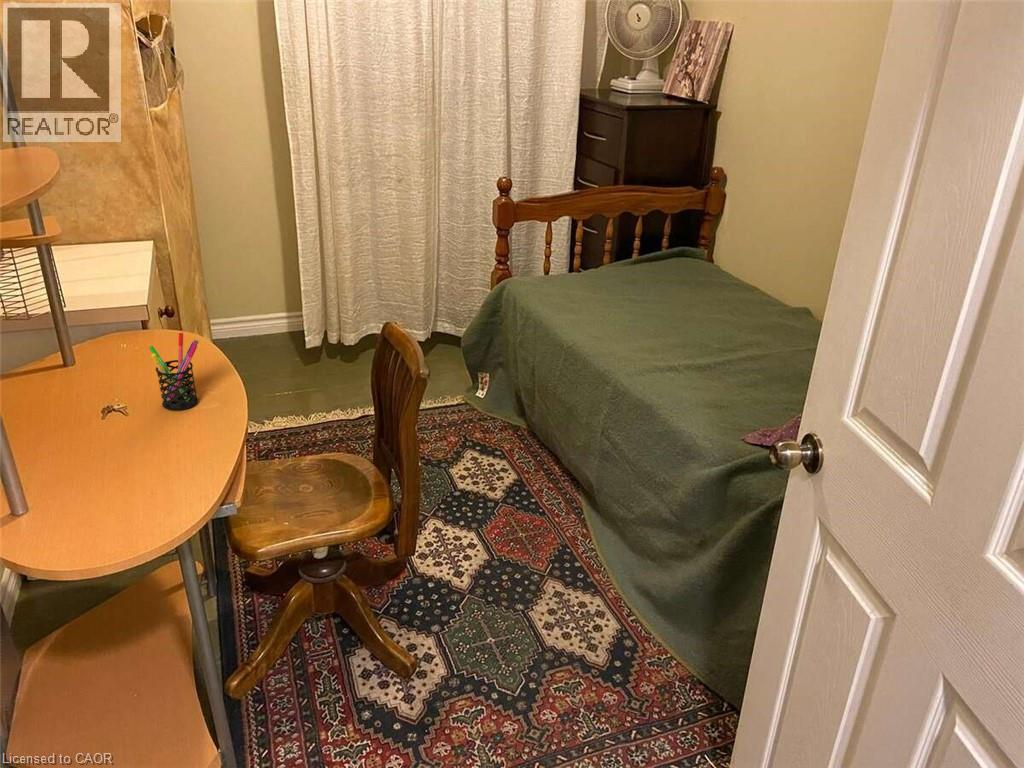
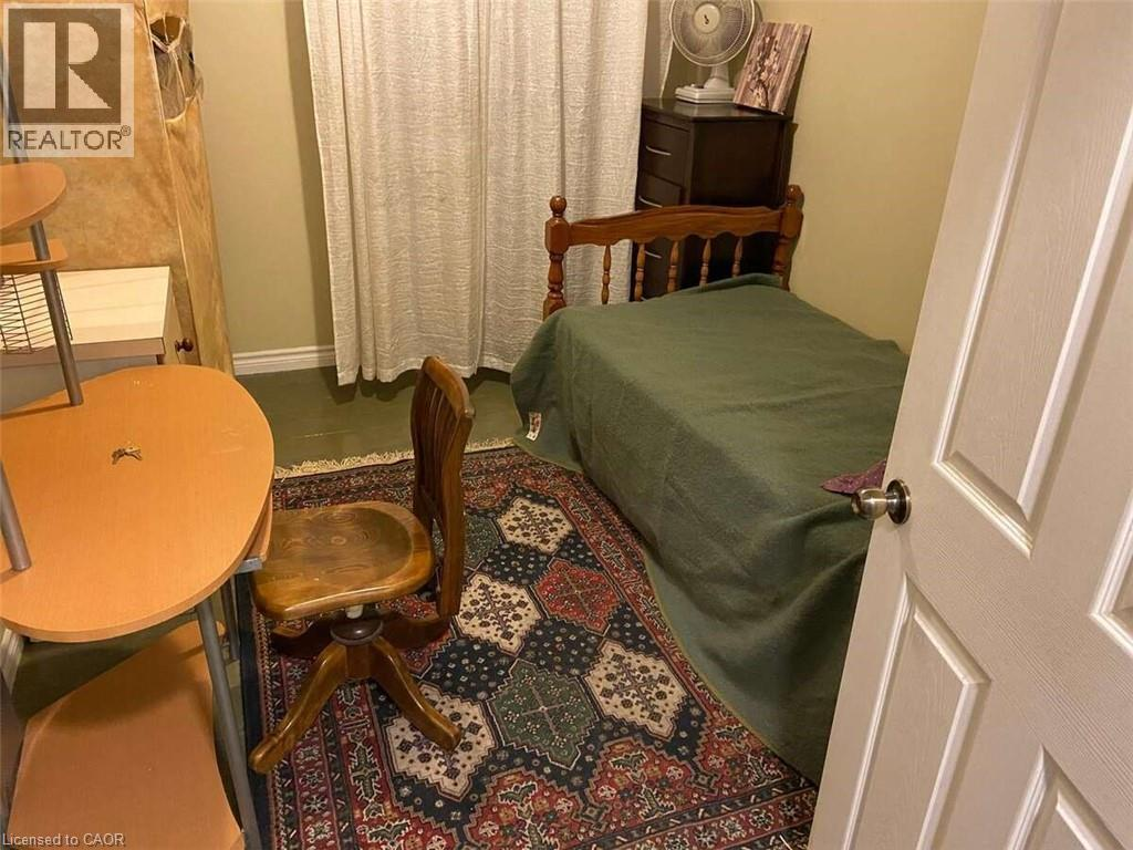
- pen holder (172, 369)
